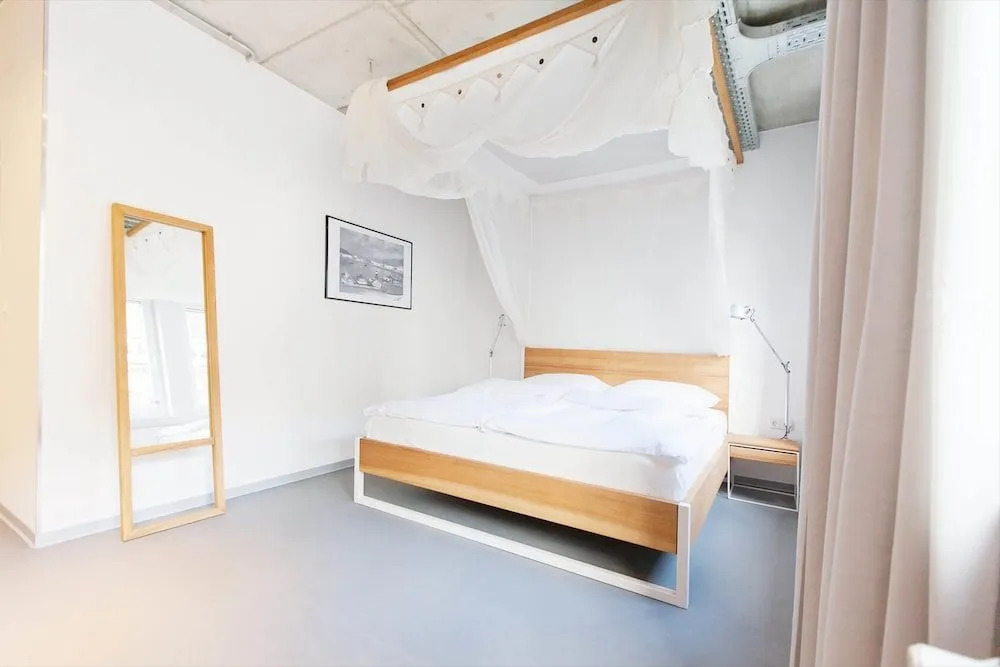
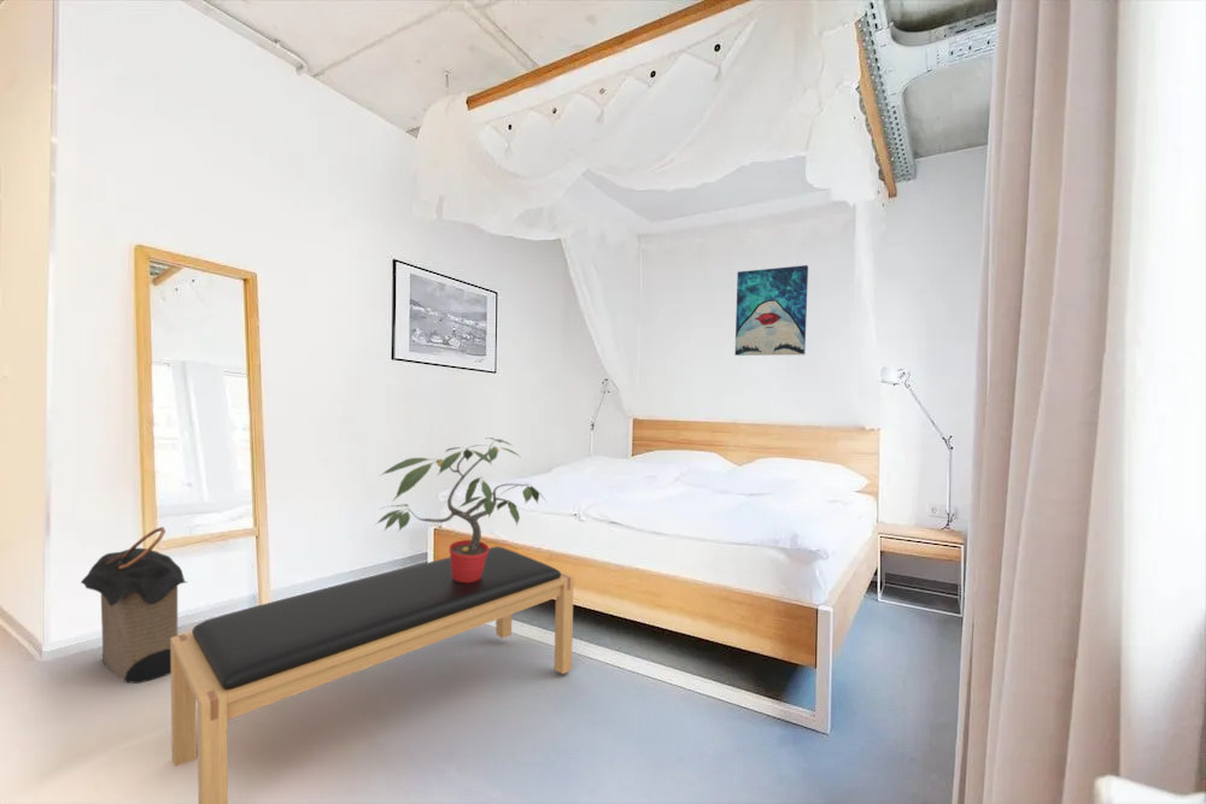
+ potted plant (459, 510)
+ bench (402, 649)
+ laundry hamper (134, 597)
+ wall art (769, 311)
